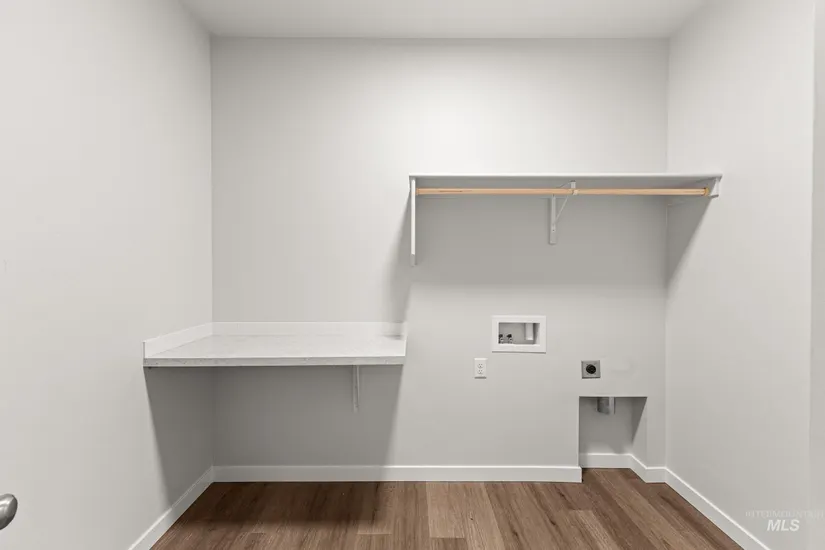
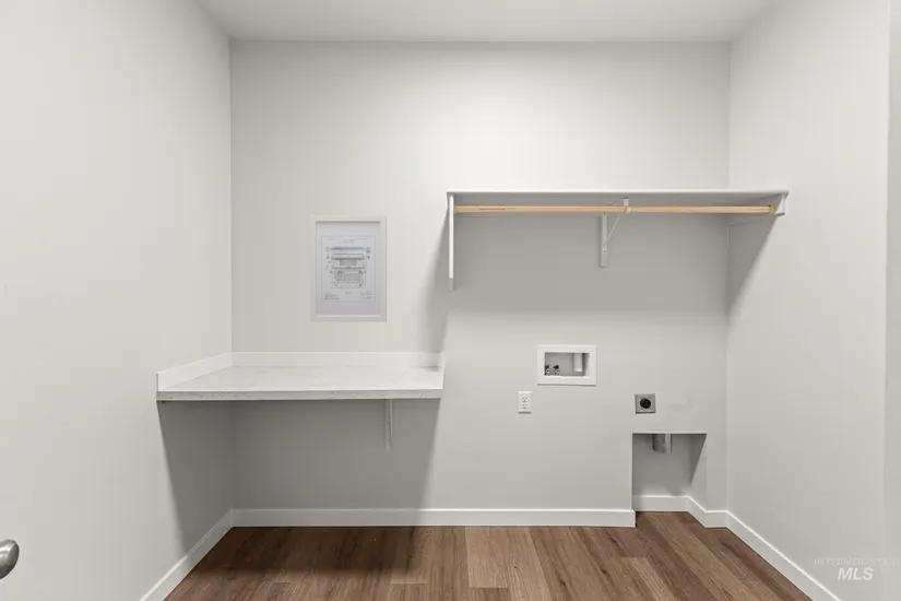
+ wall art (348, 269)
